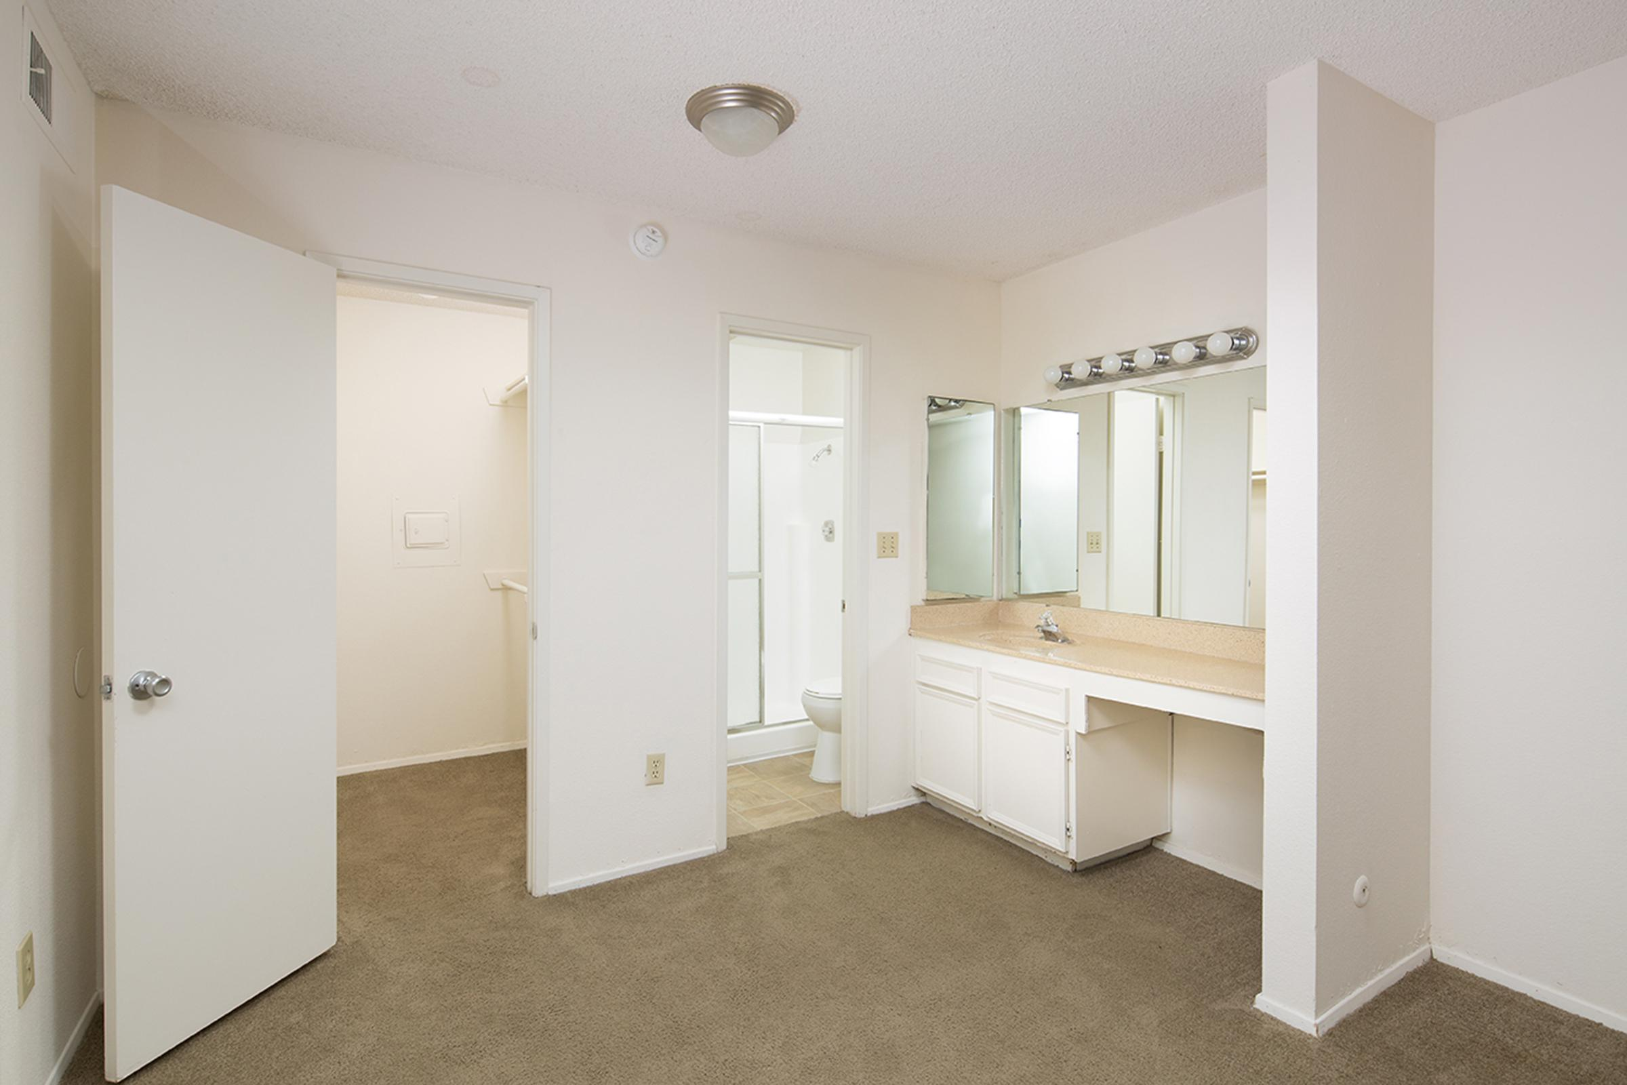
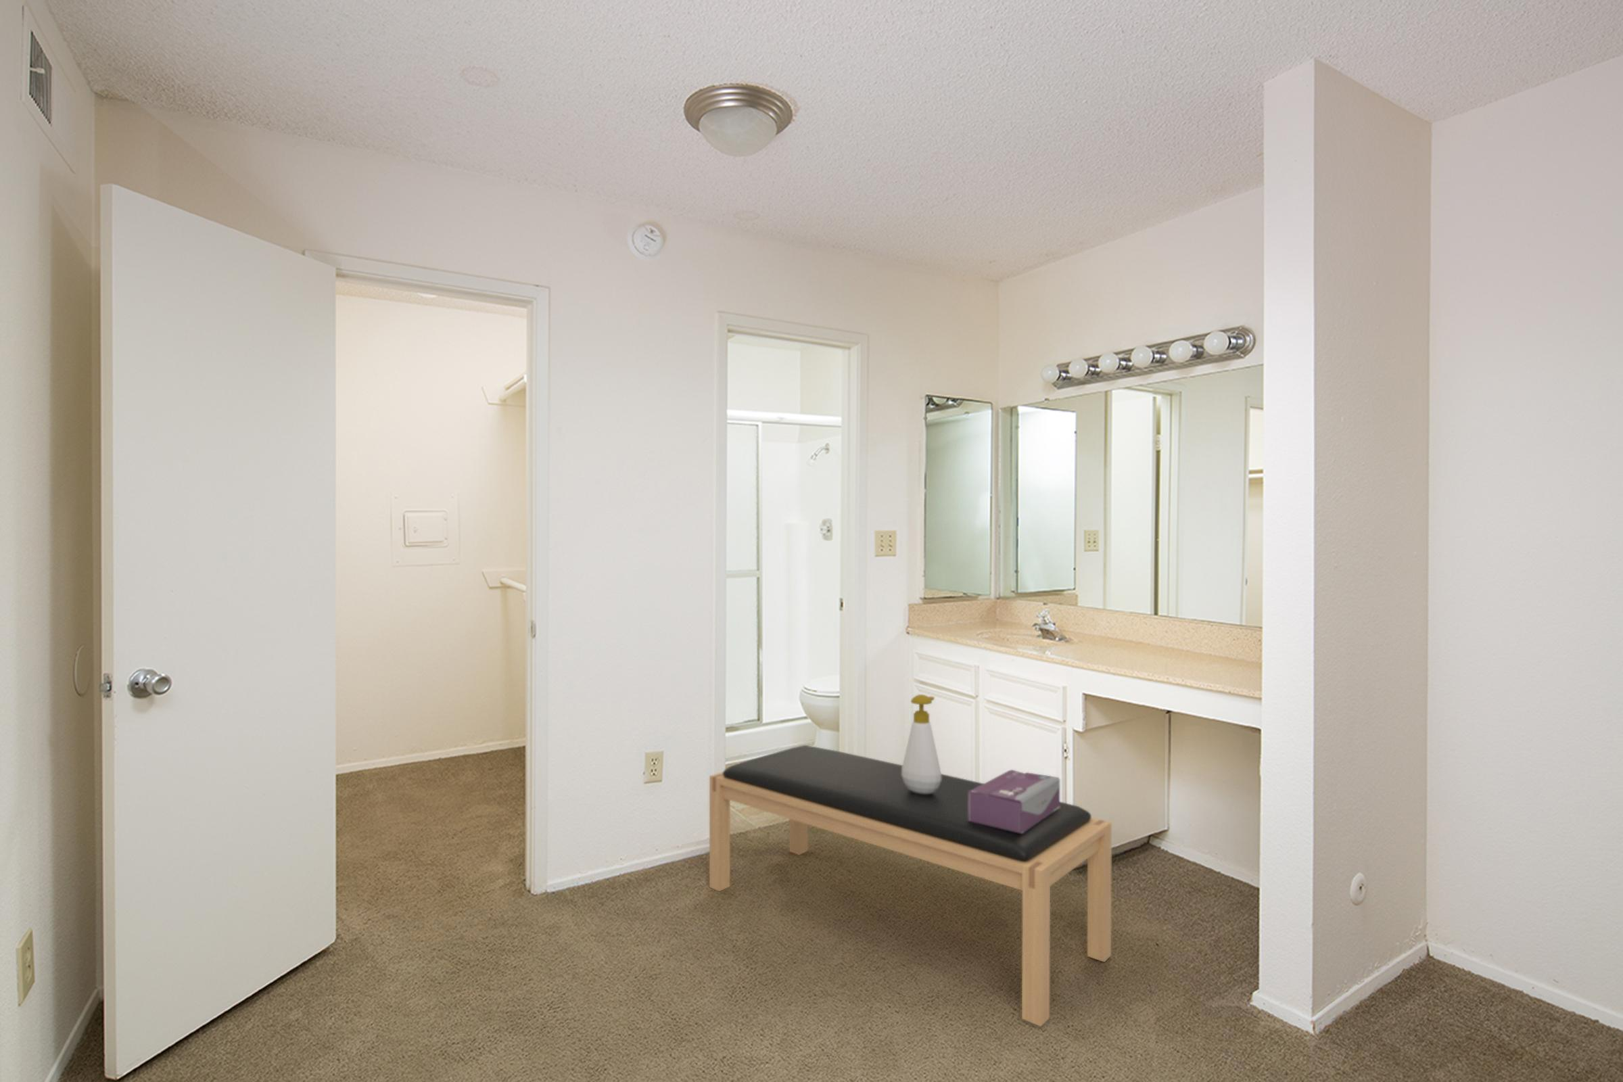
+ soap bottle (923, 741)
+ tissue box (1014, 797)
+ bench (892, 849)
